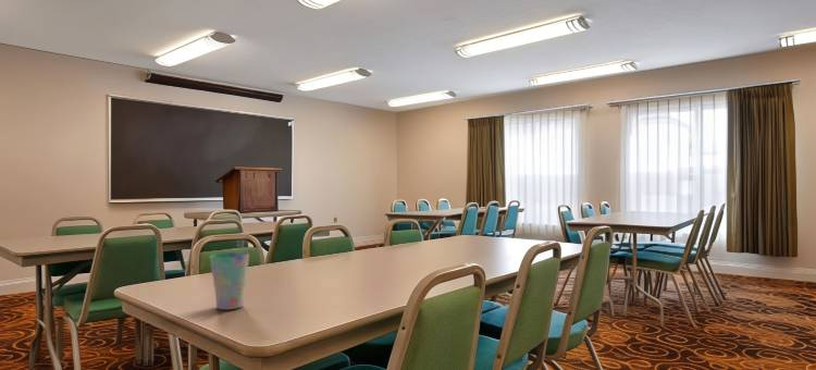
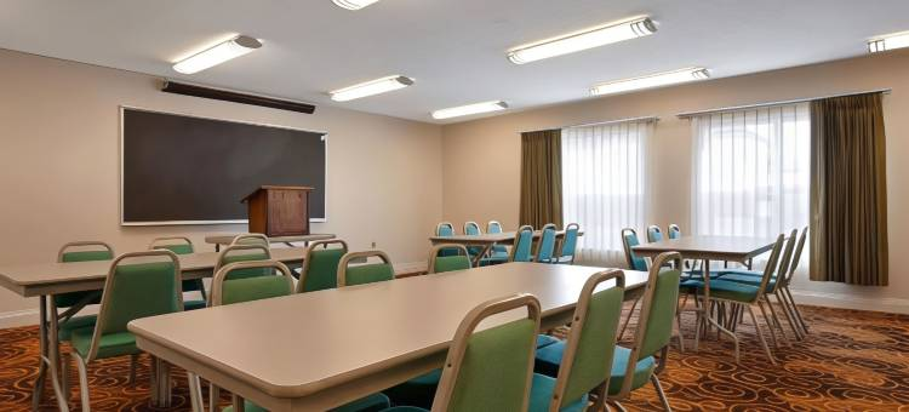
- cup (230, 281)
